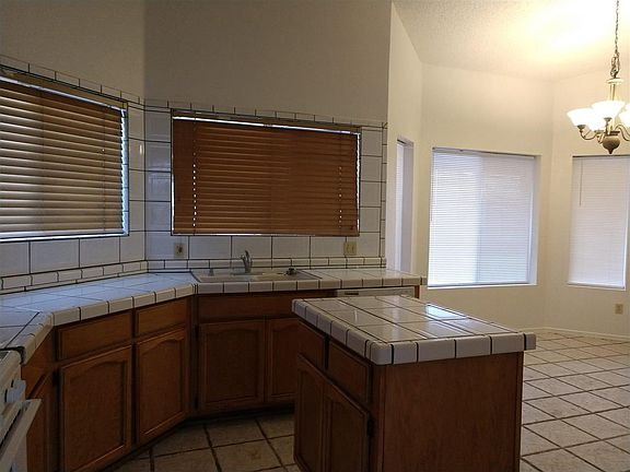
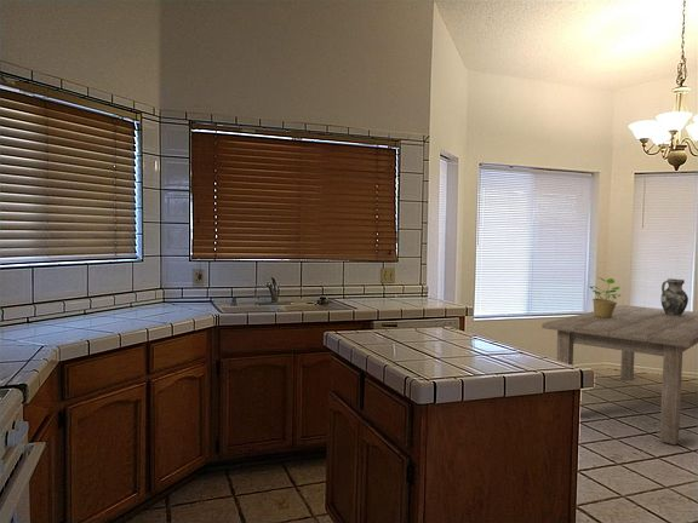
+ potted plant (605, 298)
+ dining table (648, 354)
+ ceramic jug (674, 297)
